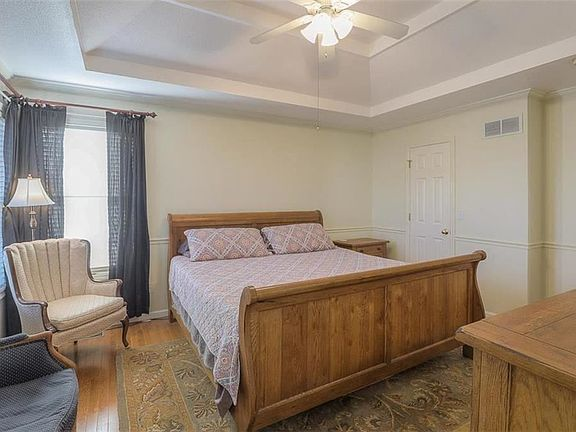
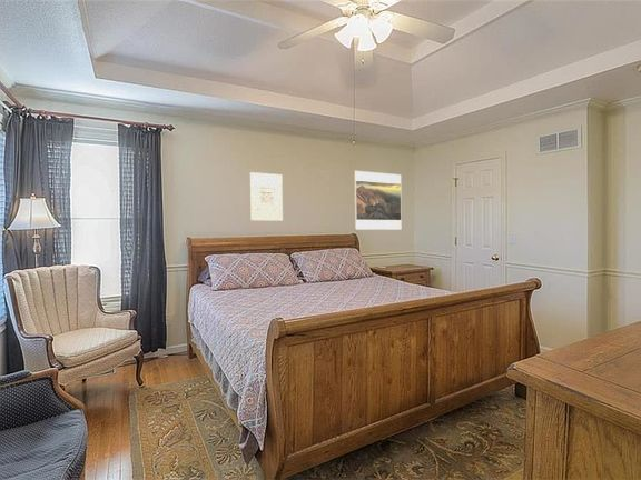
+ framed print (378, 201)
+ wall art (266, 197)
